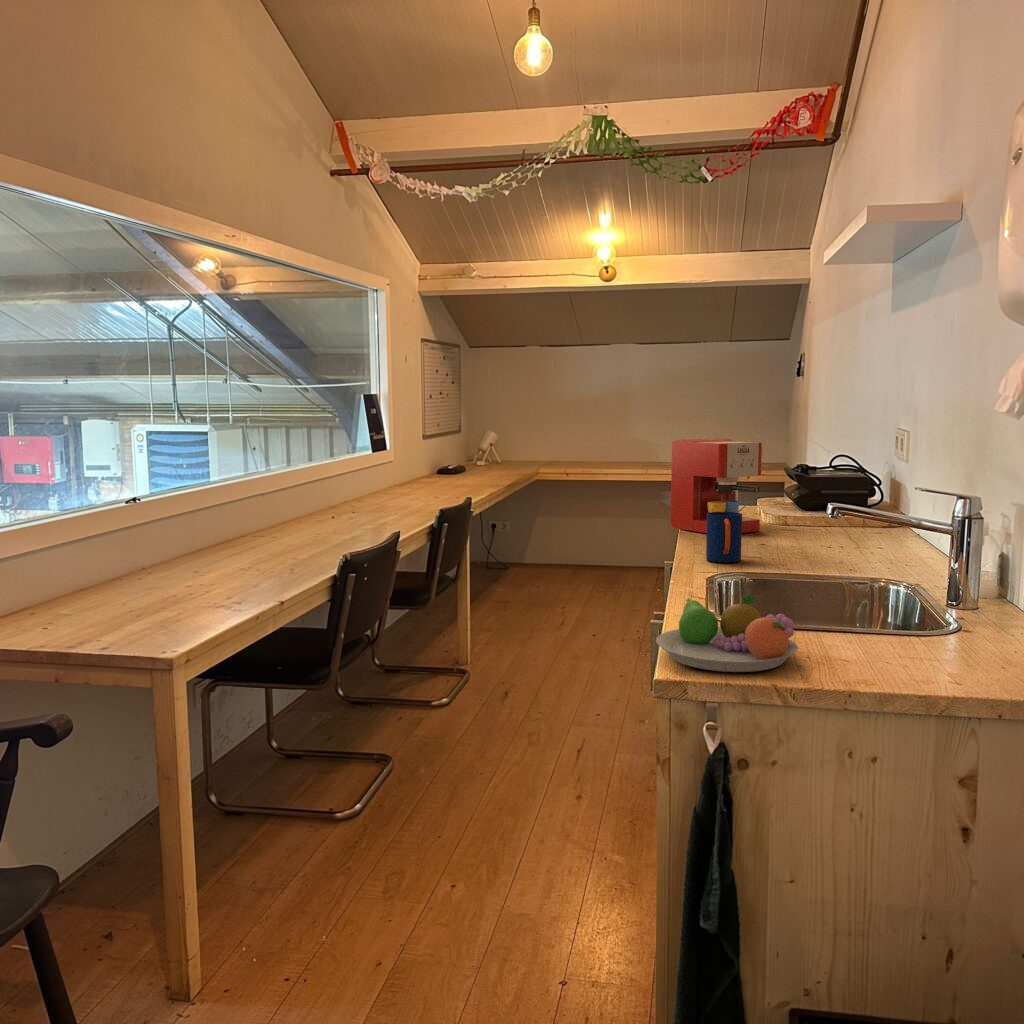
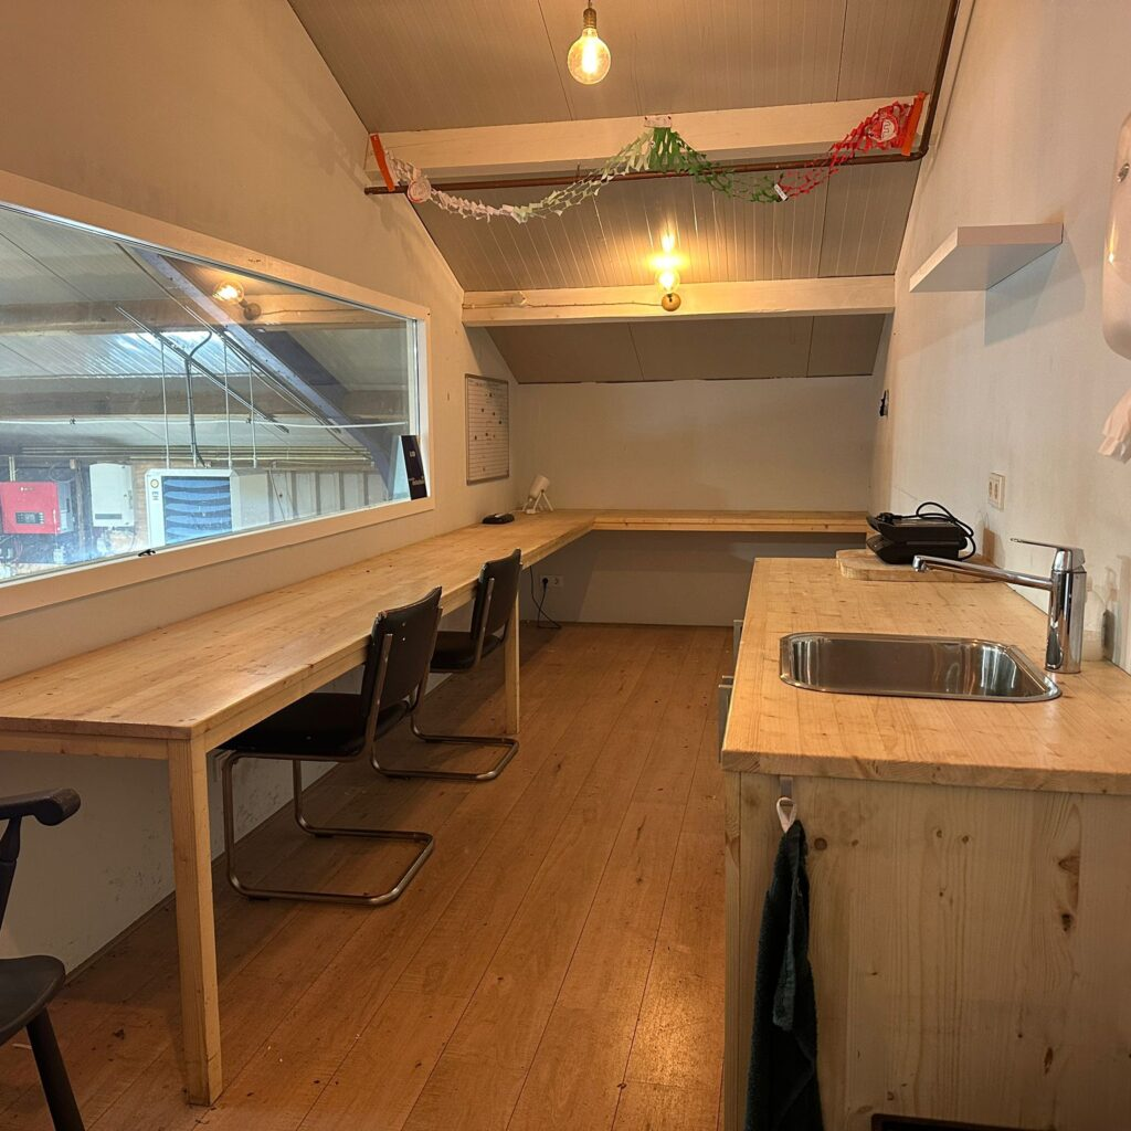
- coffee maker (715, 484)
- mug (725, 538)
- fruit bowl (725, 628)
